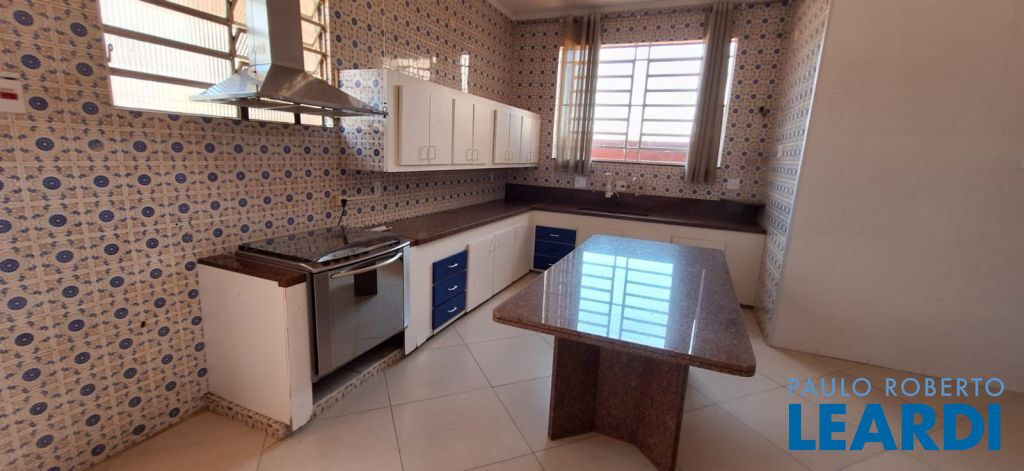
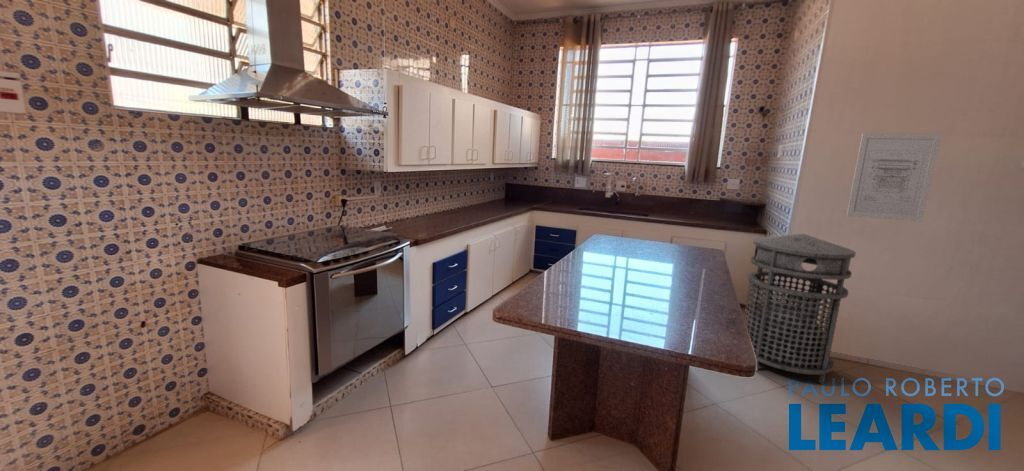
+ wall art (891, 177)
+ trash can (792, 300)
